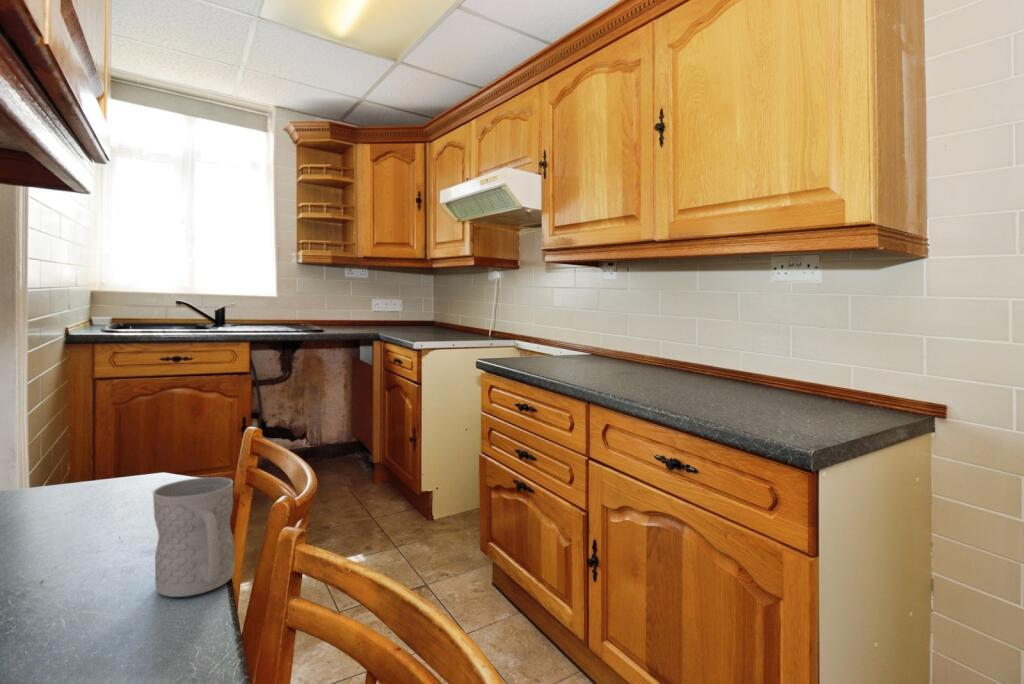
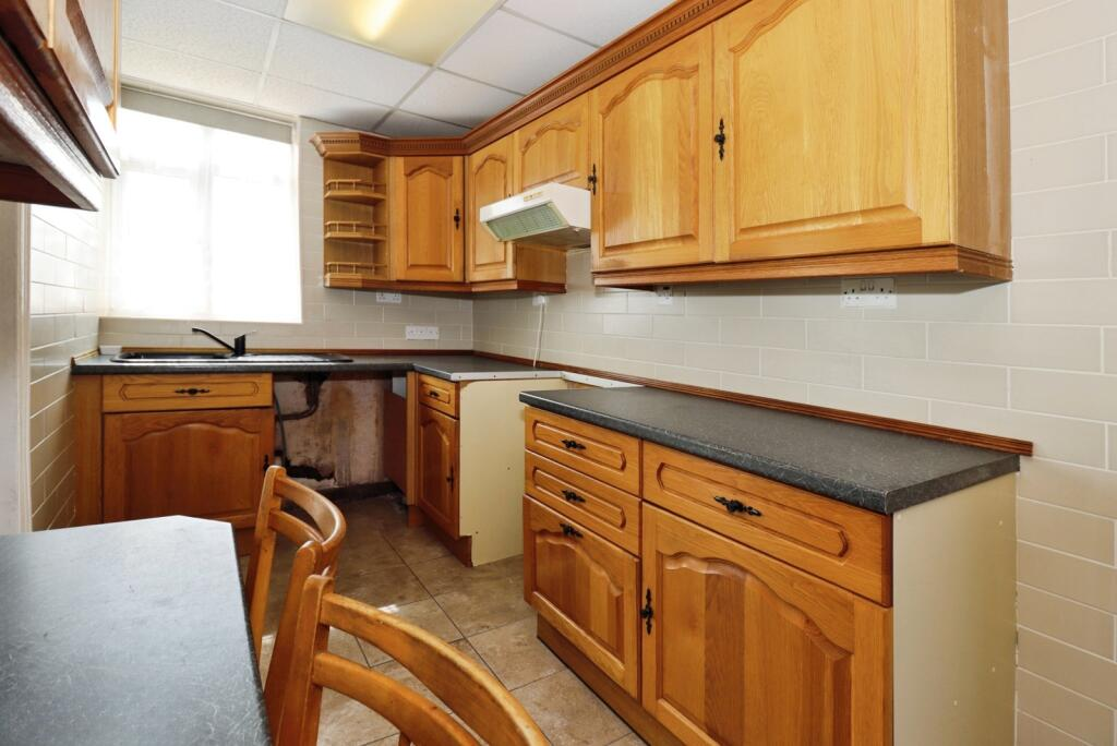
- mug (199, 539)
